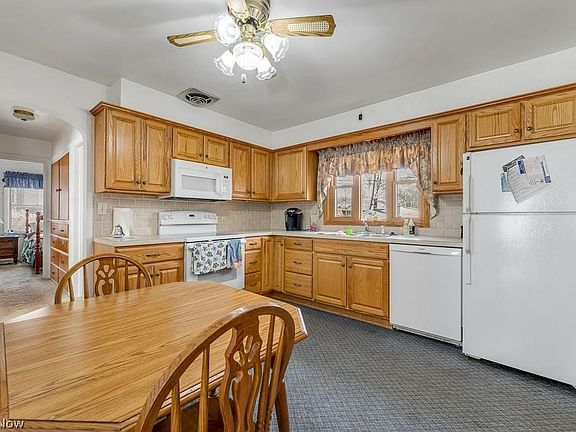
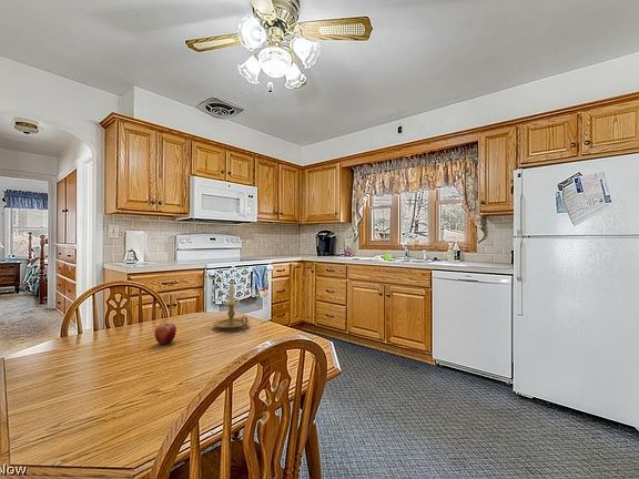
+ candle holder (233, 305)
+ apple (165, 333)
